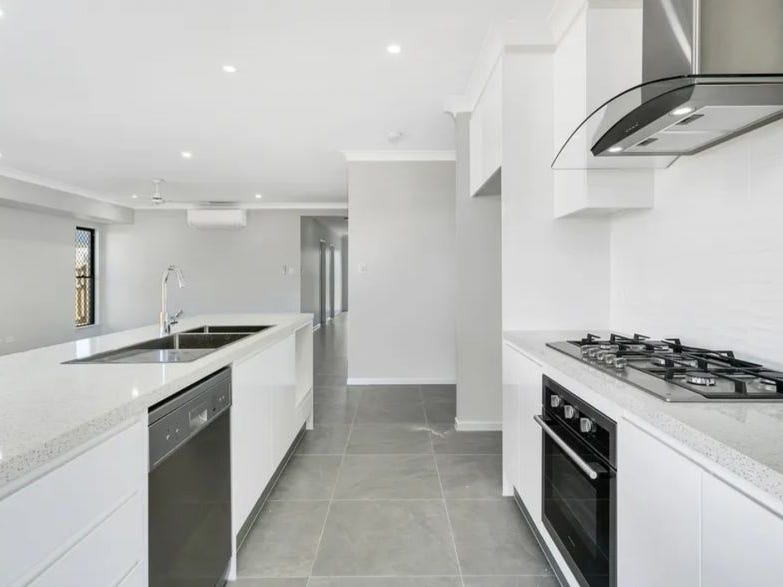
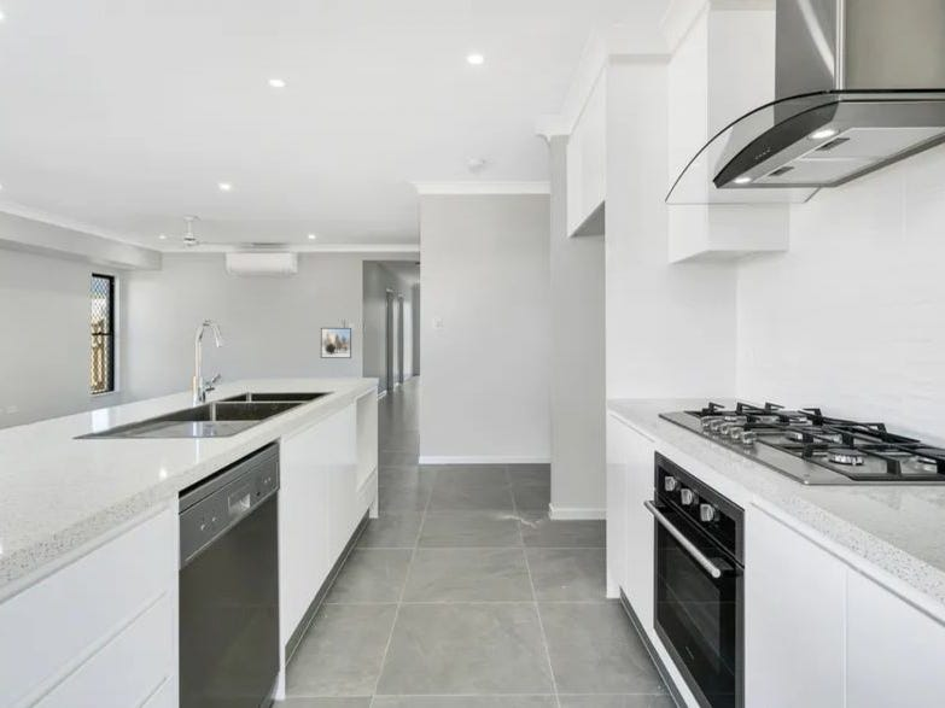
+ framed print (336, 343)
